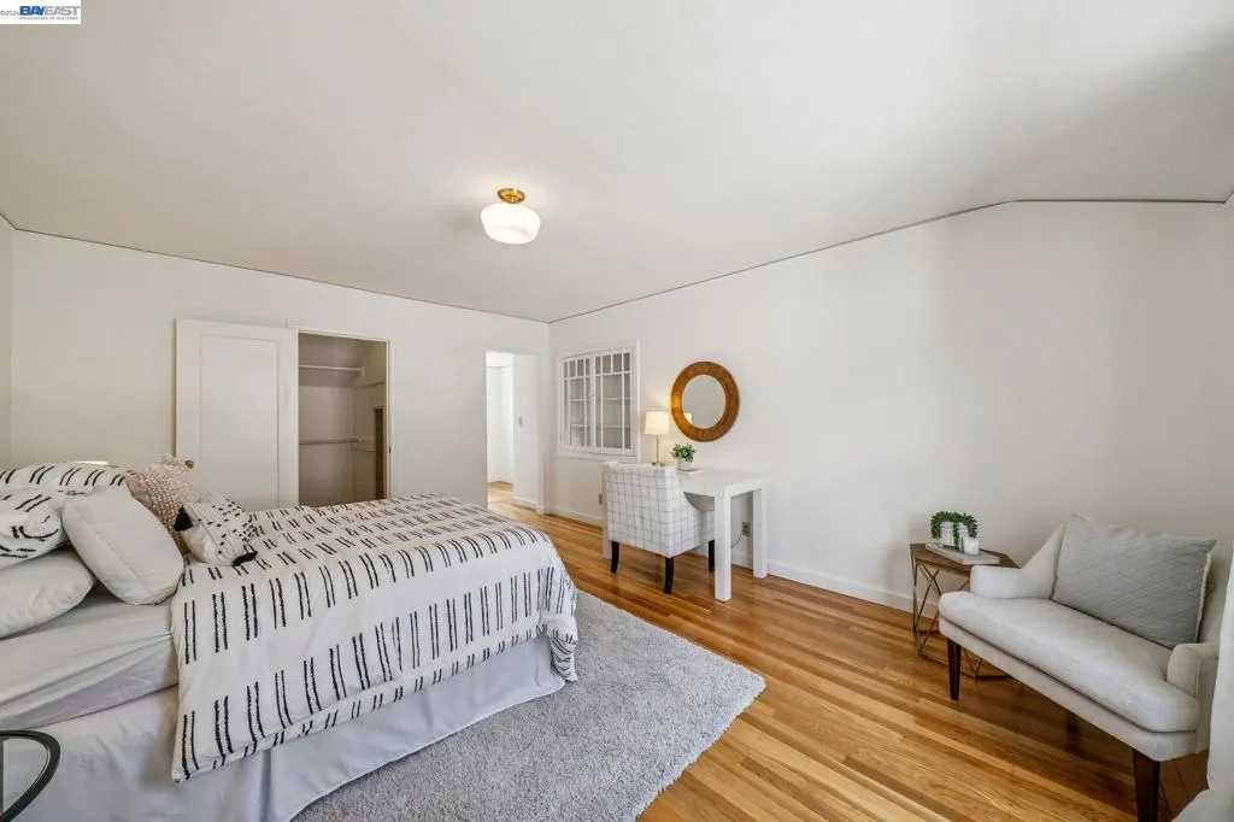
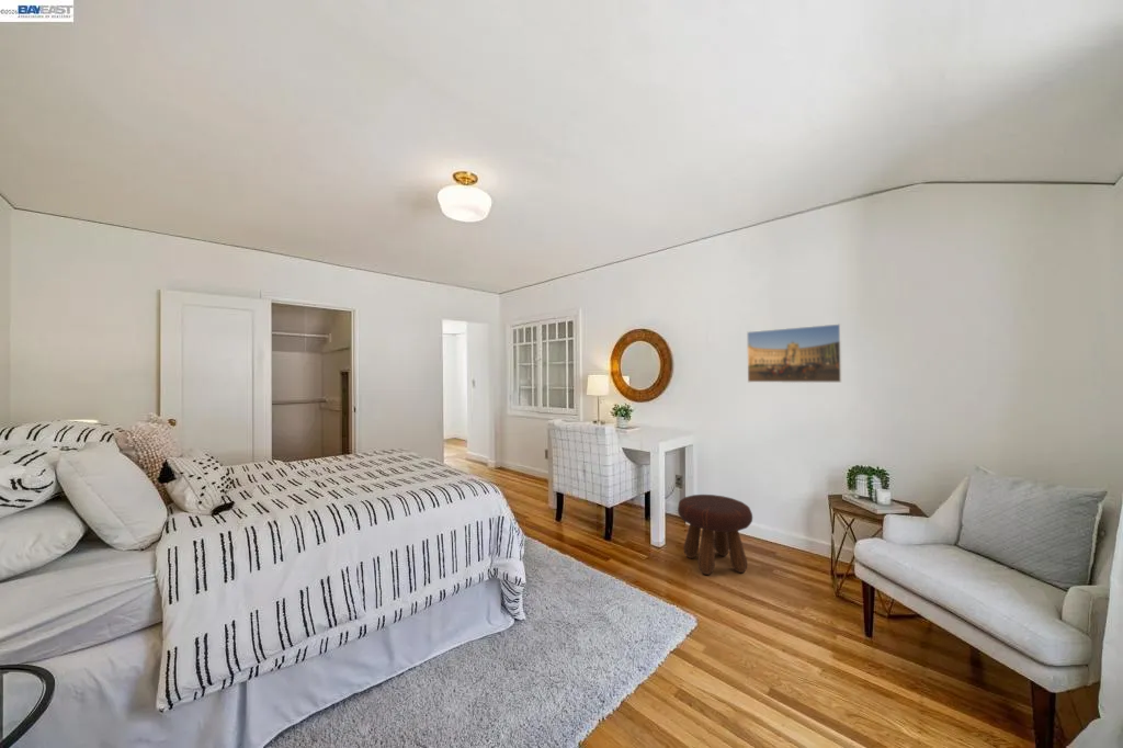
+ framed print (791, 354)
+ footstool (714, 533)
